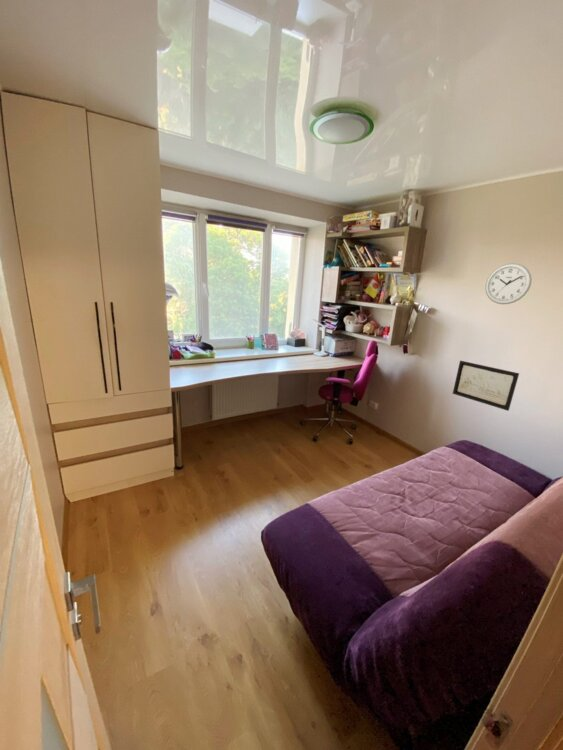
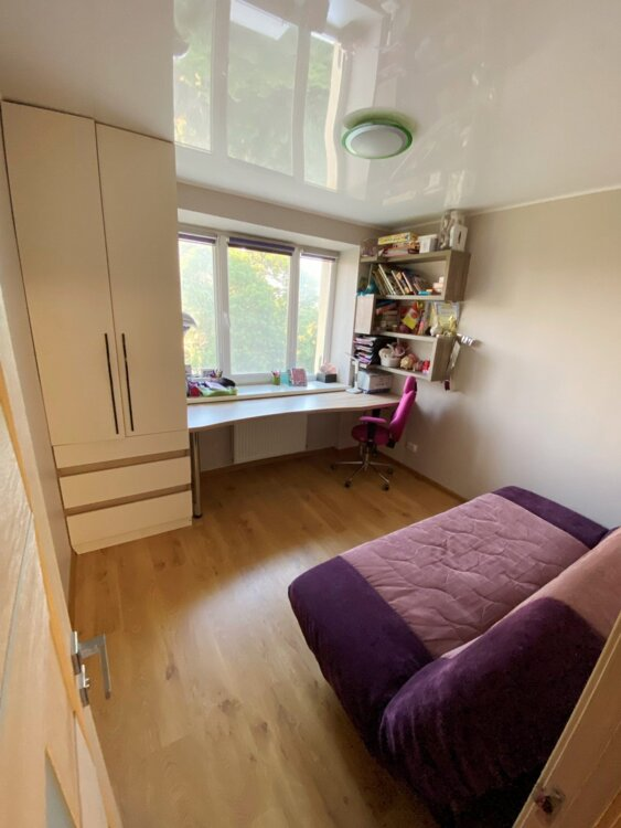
- wall art (483, 384)
- wall clock (506, 284)
